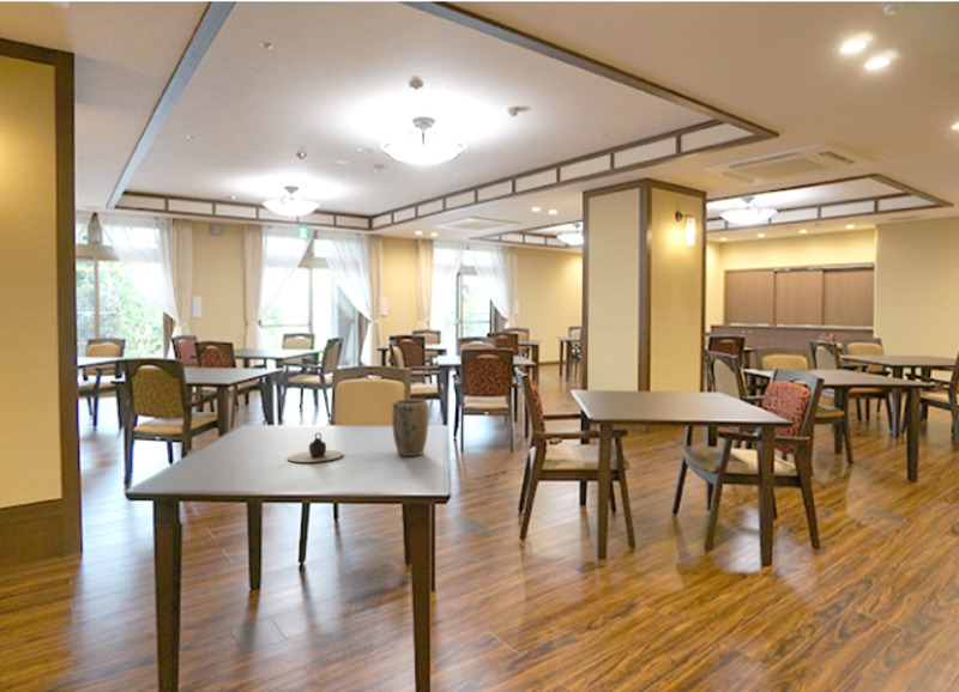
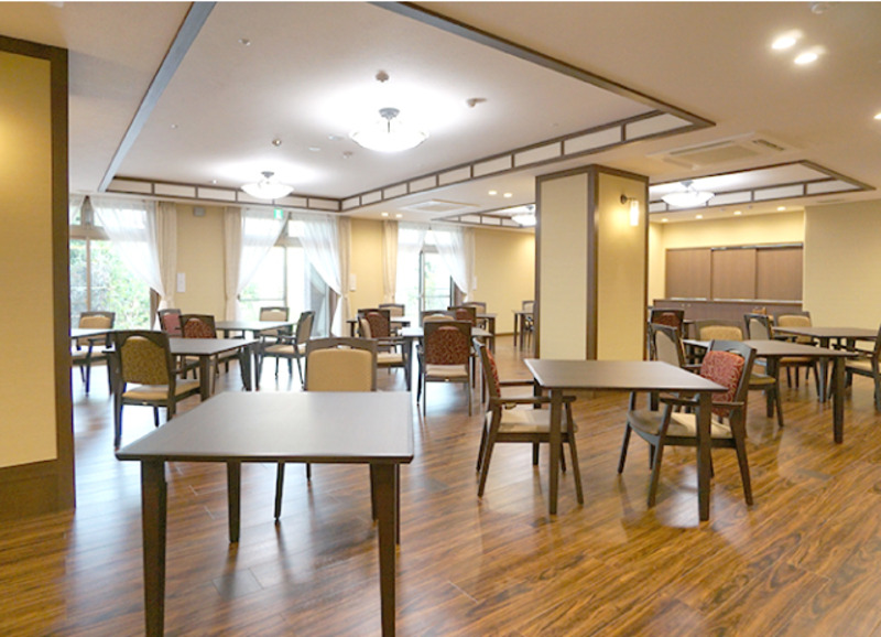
- teapot (315, 444)
- plant pot (410, 427)
